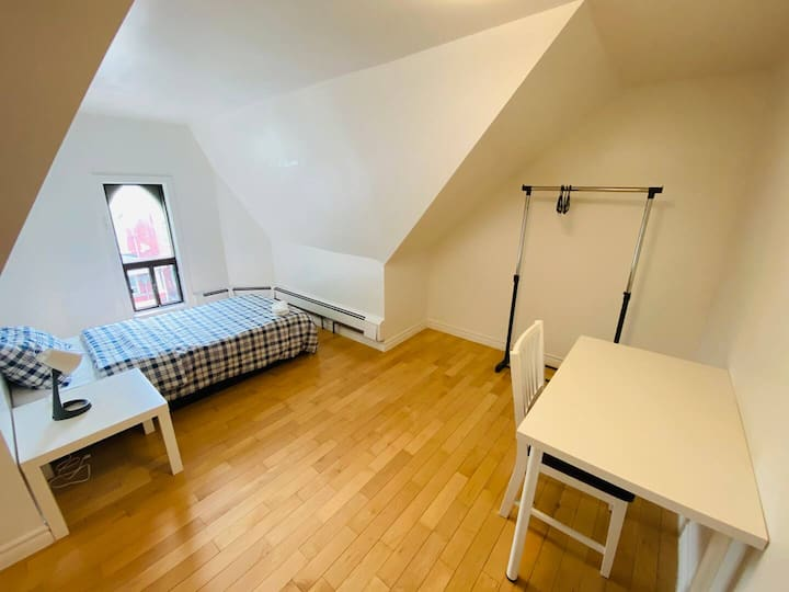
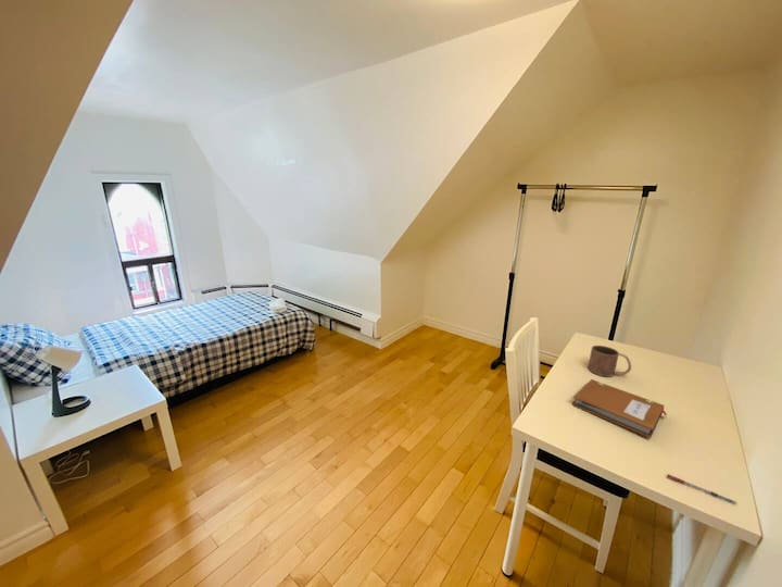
+ pen (701, 488)
+ mug (609, 362)
+ notebook (619, 404)
